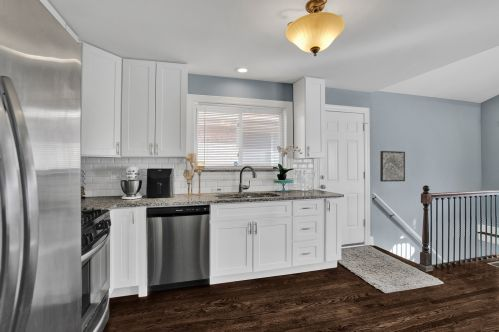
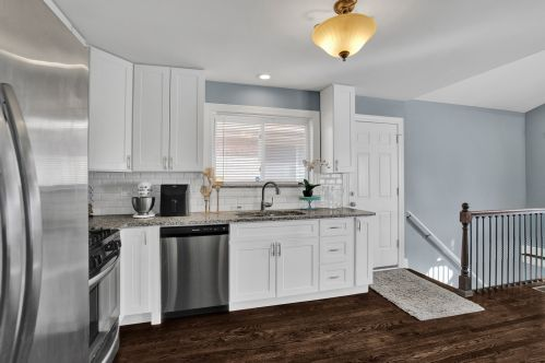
- wall art (392, 166)
